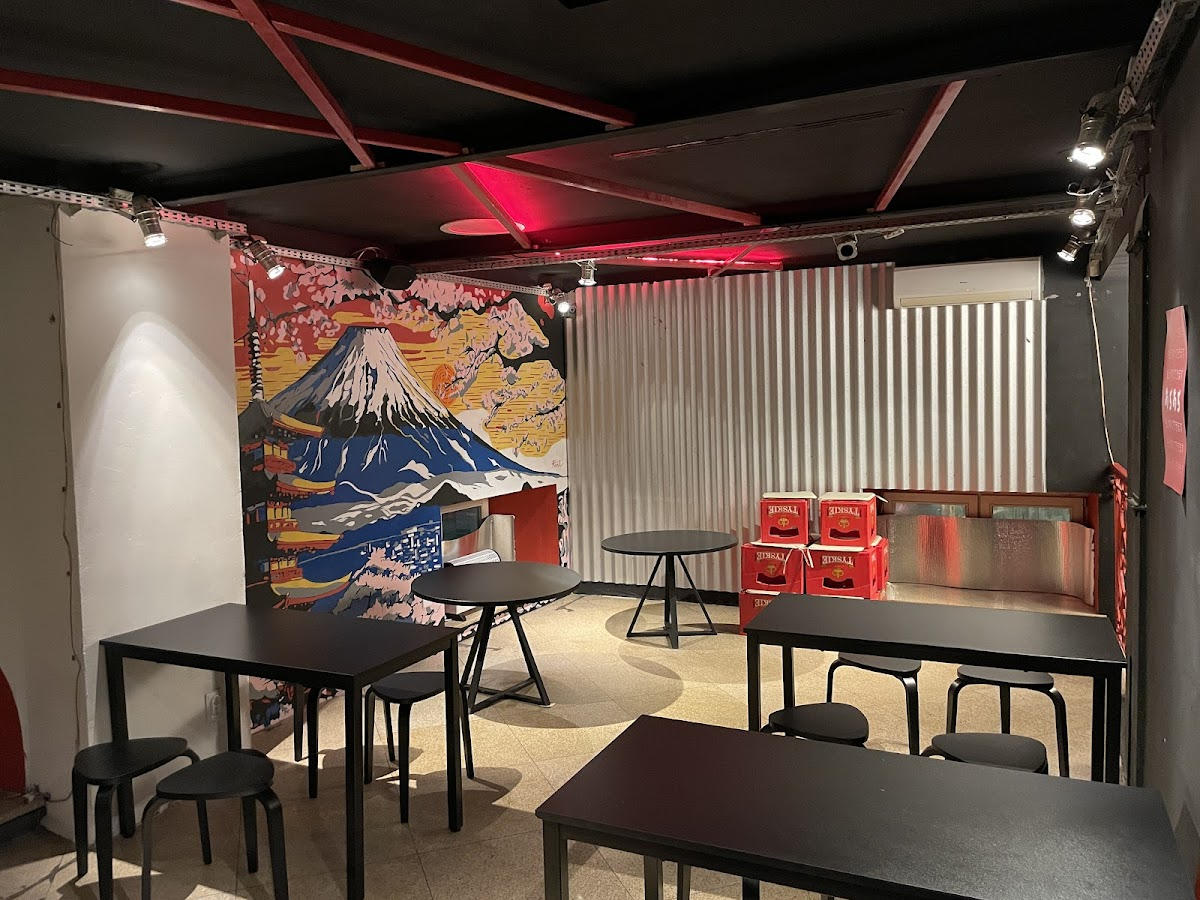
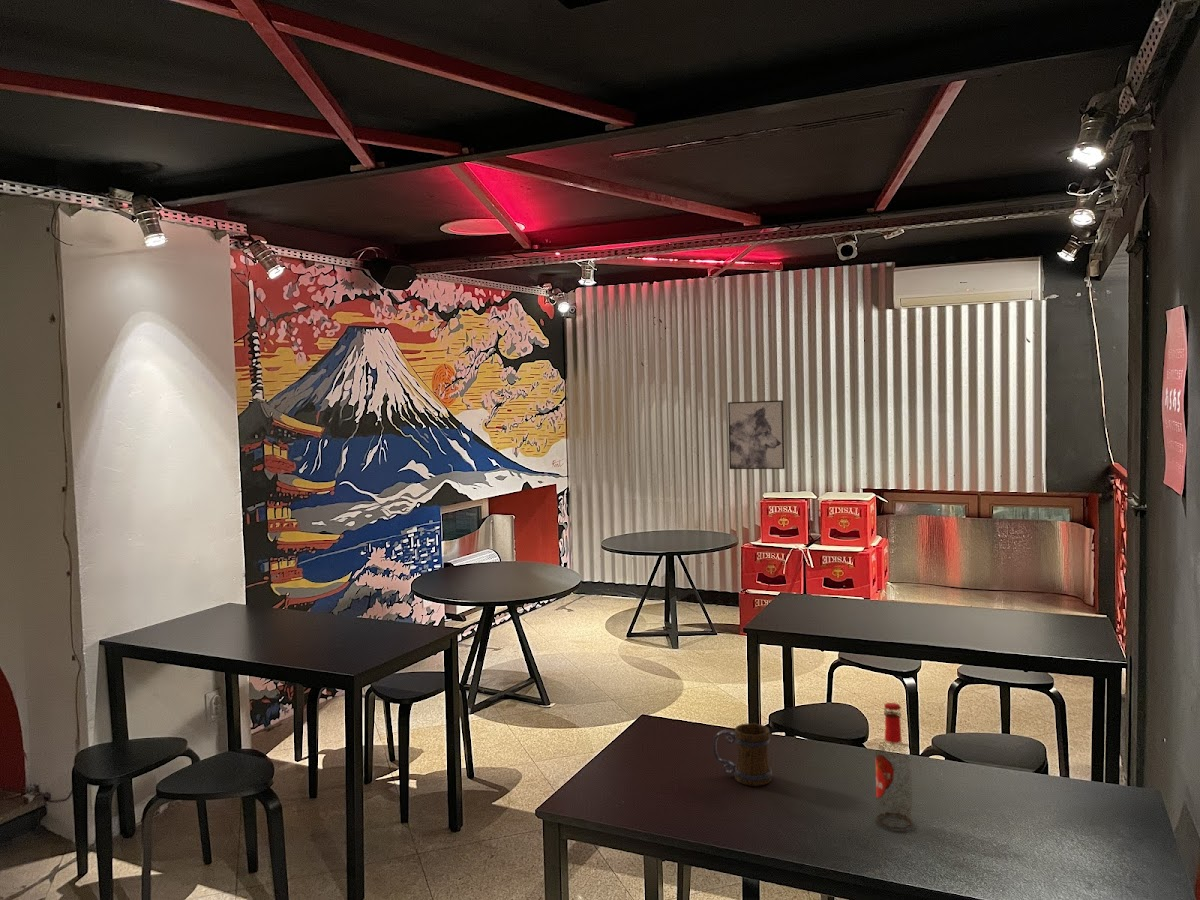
+ beer bottle (893, 764)
+ beer mug (741, 752)
+ wall art (756, 435)
